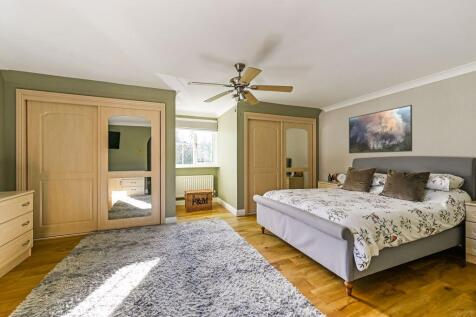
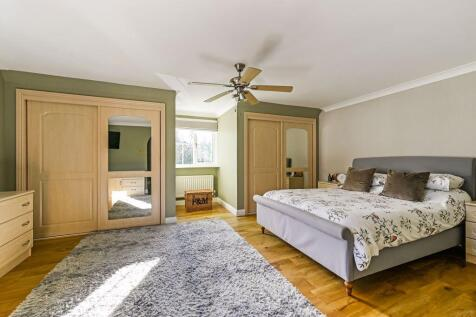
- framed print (376, 132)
